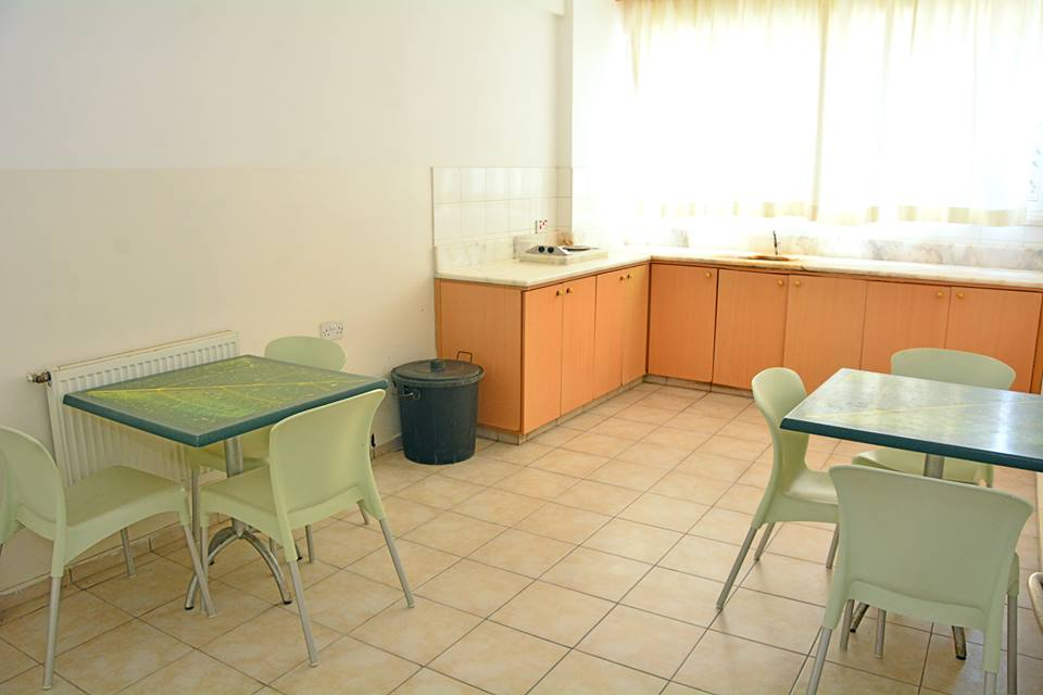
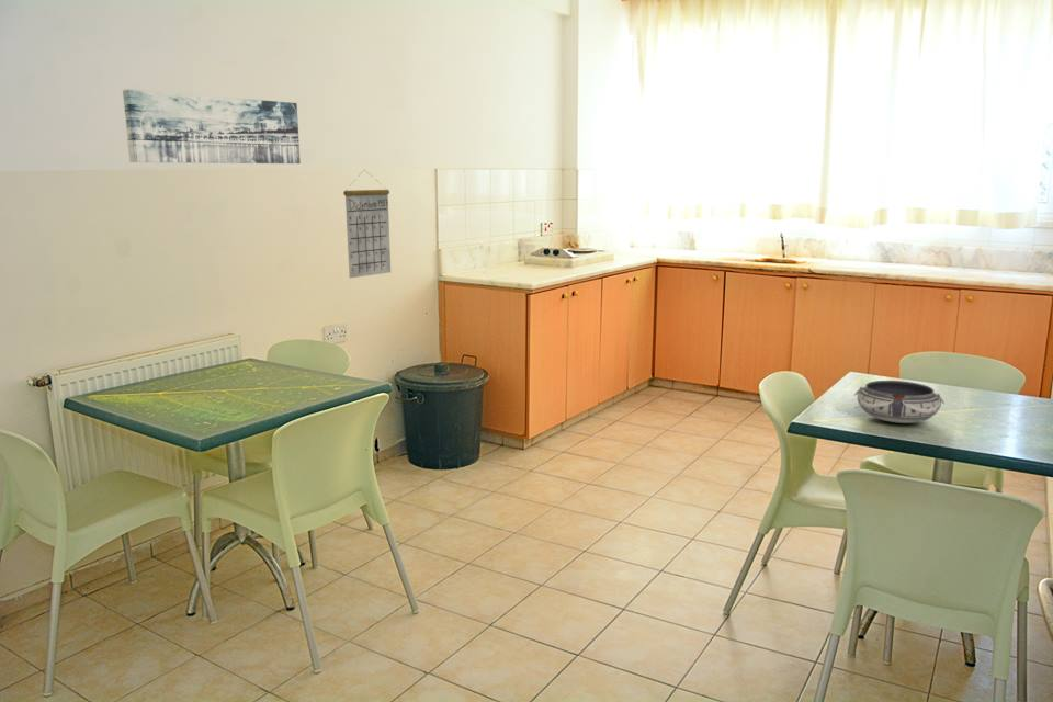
+ wall art (219, 129)
+ calendar (367, 223)
+ bowl (897, 404)
